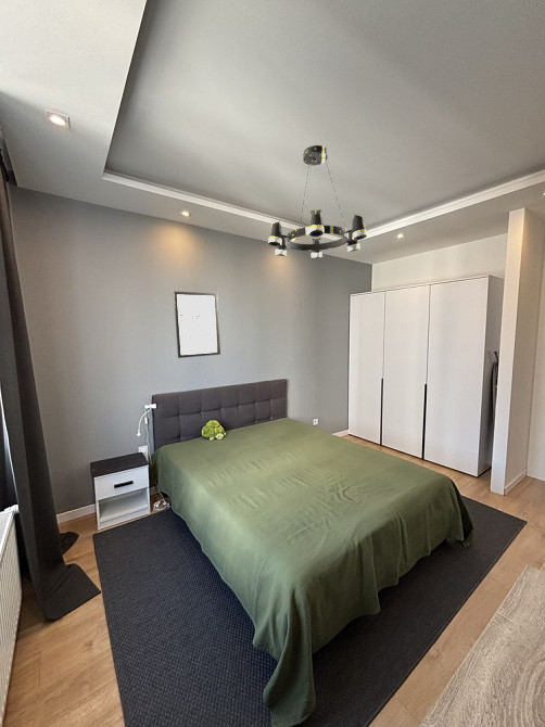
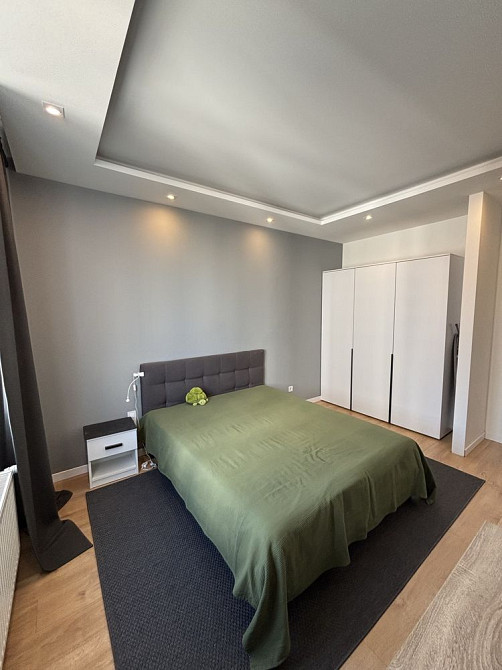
- wall art (198, 324)
- chandelier (319, 209)
